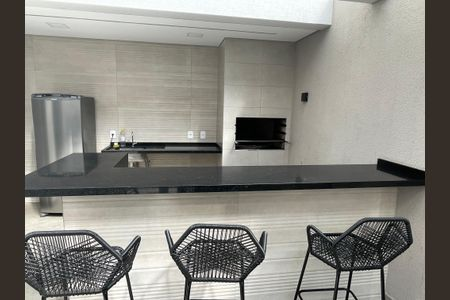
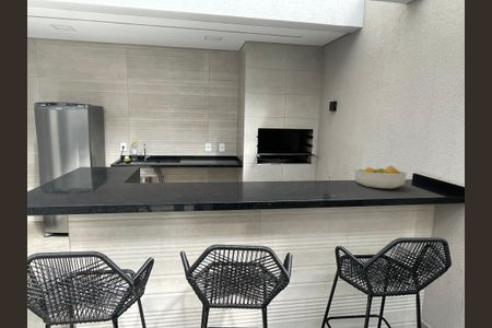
+ fruit bowl (378, 175)
